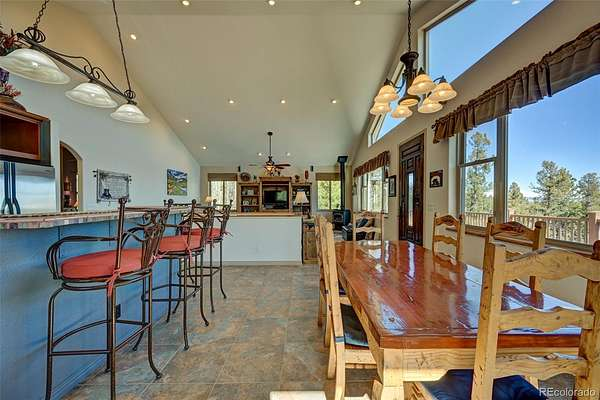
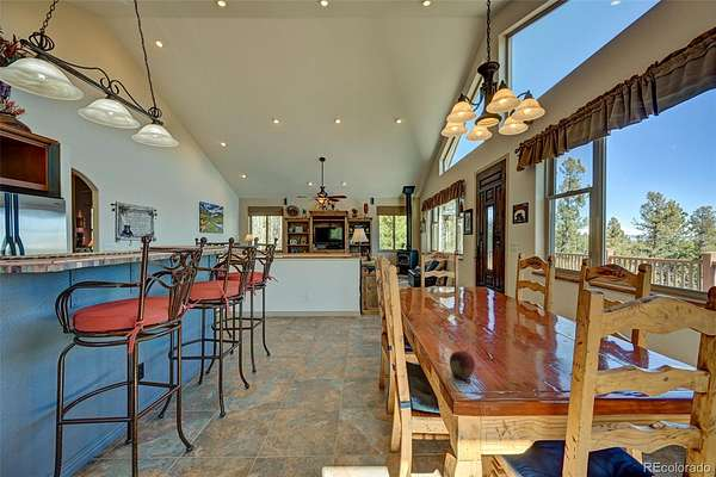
+ fruit (462, 363)
